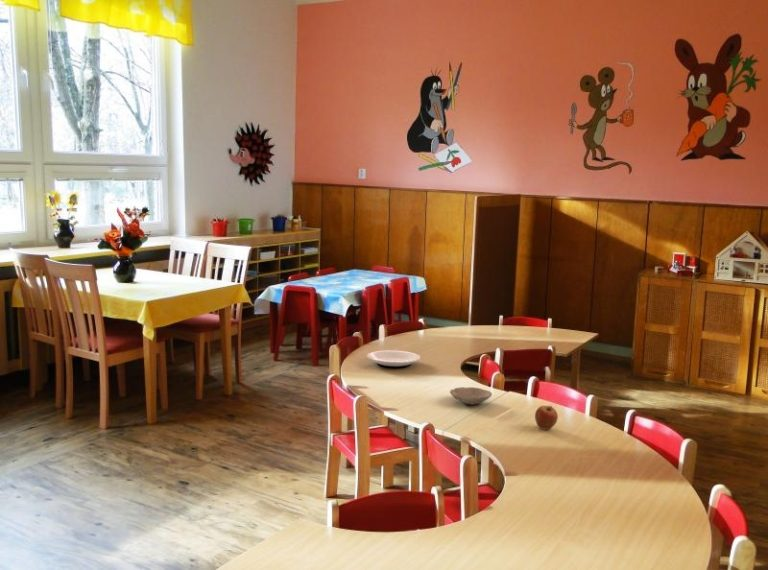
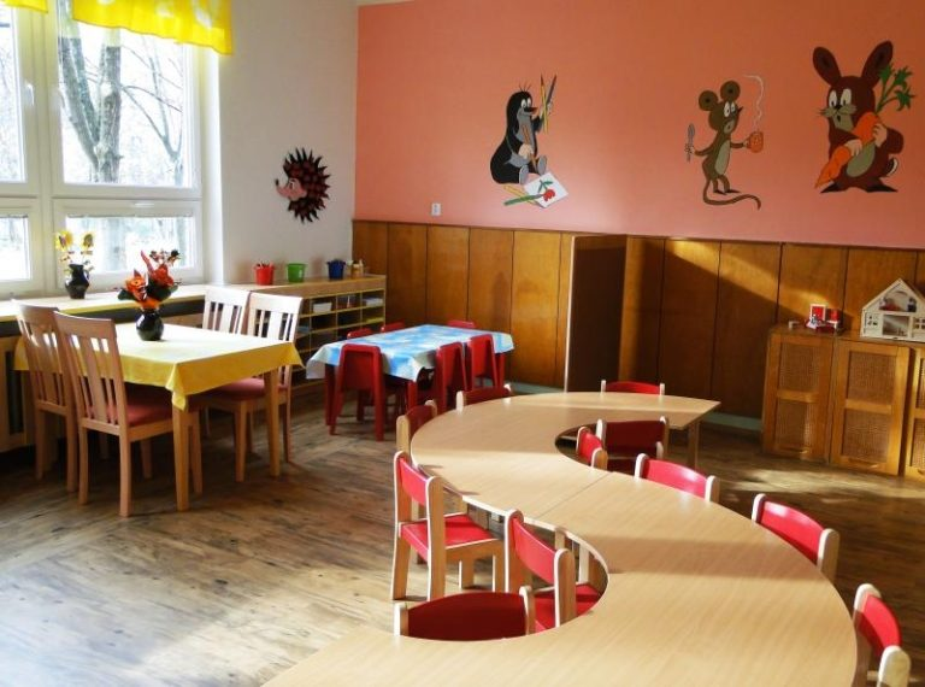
- apple (546, 416)
- plate (393, 360)
- bowl (470, 397)
